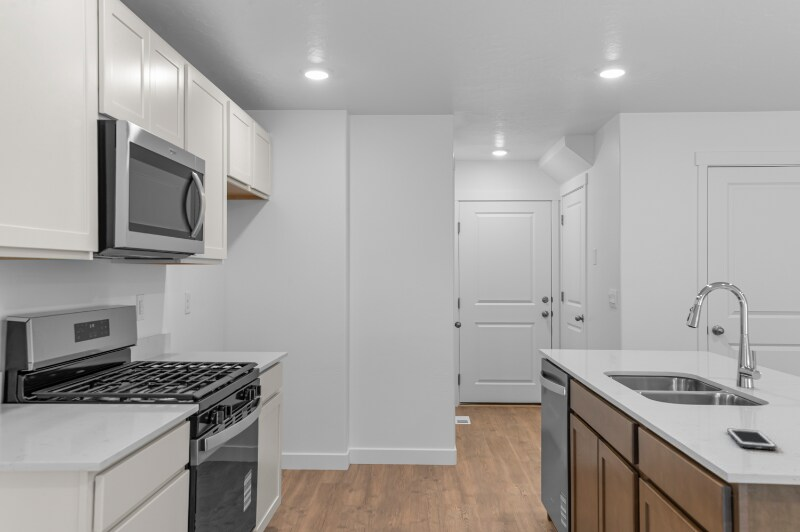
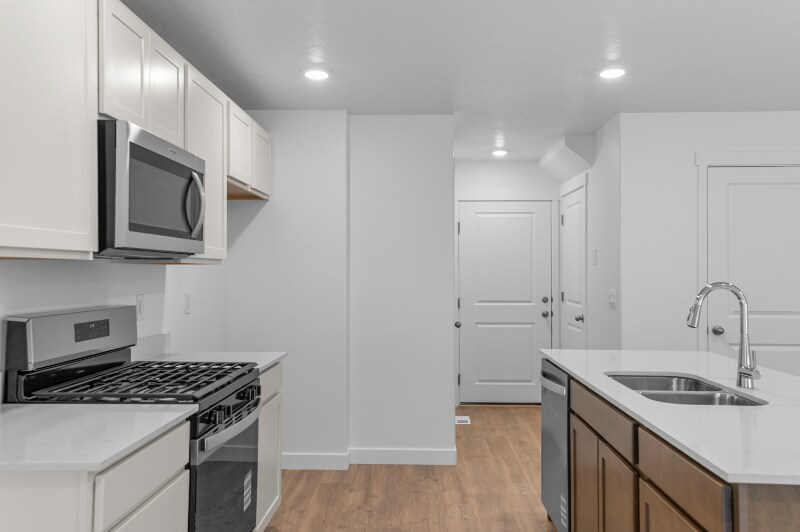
- cell phone (750, 438)
